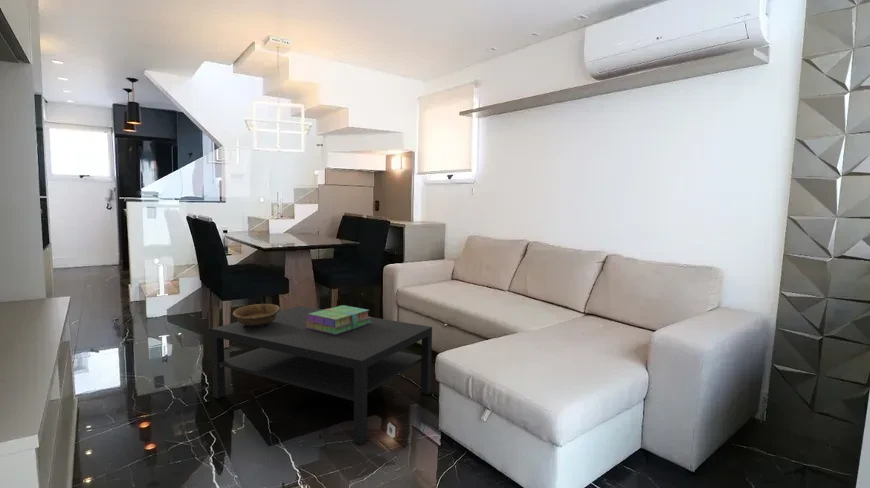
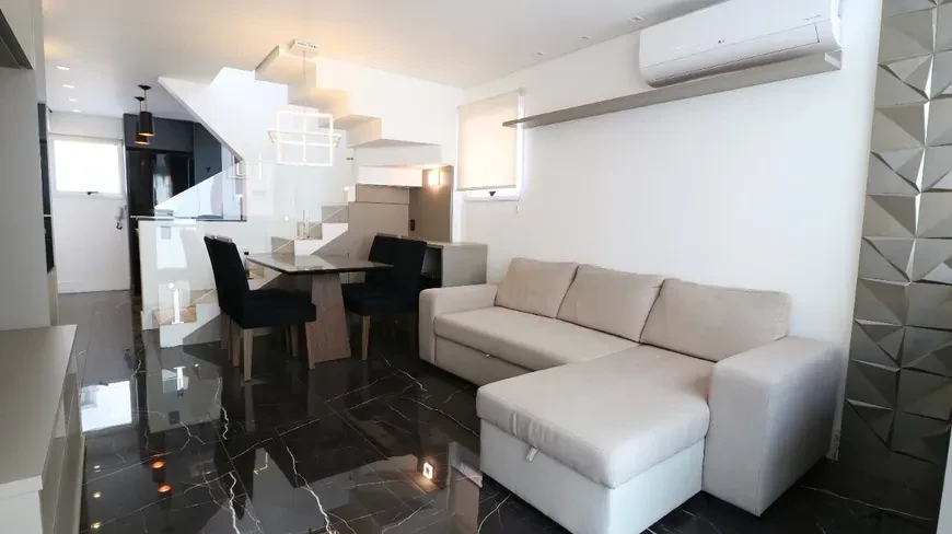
- stack of books (339, 318)
- coffee table (324, 361)
- decorative bowl (256, 315)
